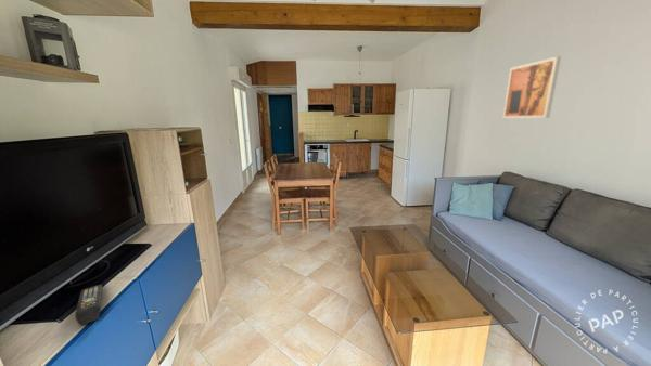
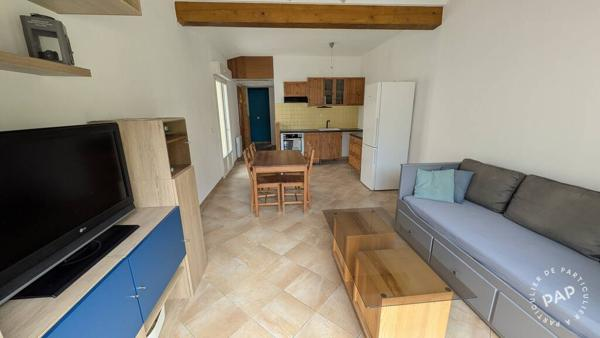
- remote control (90, 301)
- wall art (528, 91)
